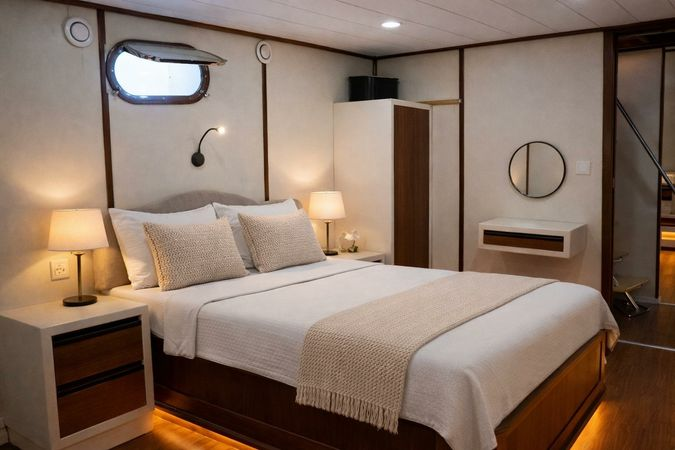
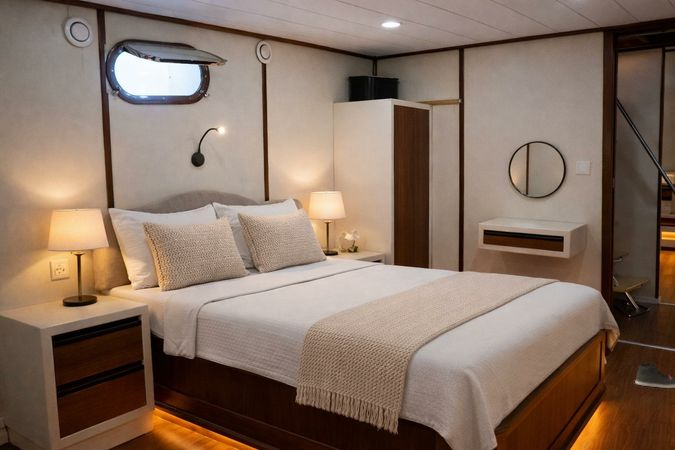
+ sneaker (659, 374)
